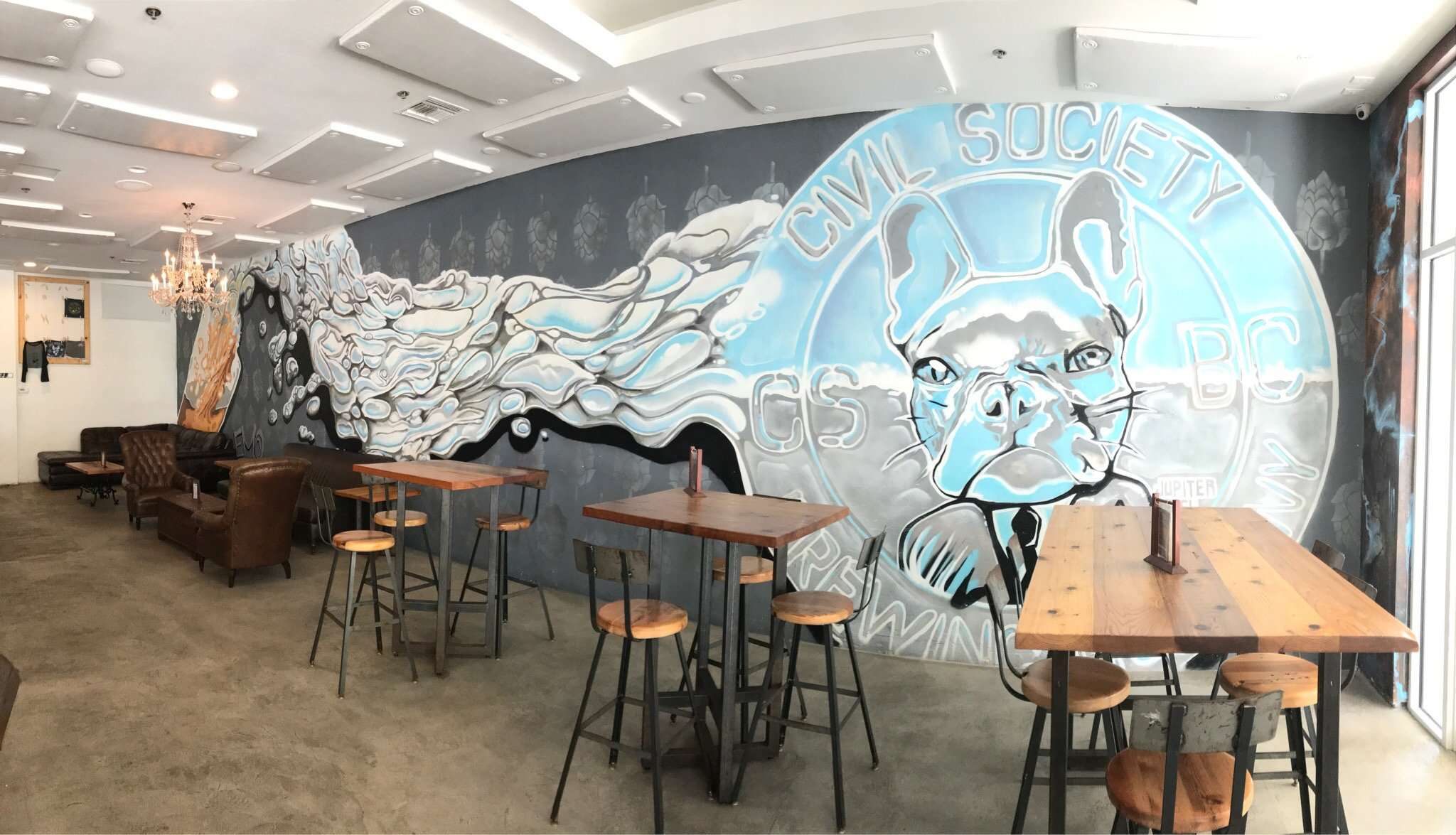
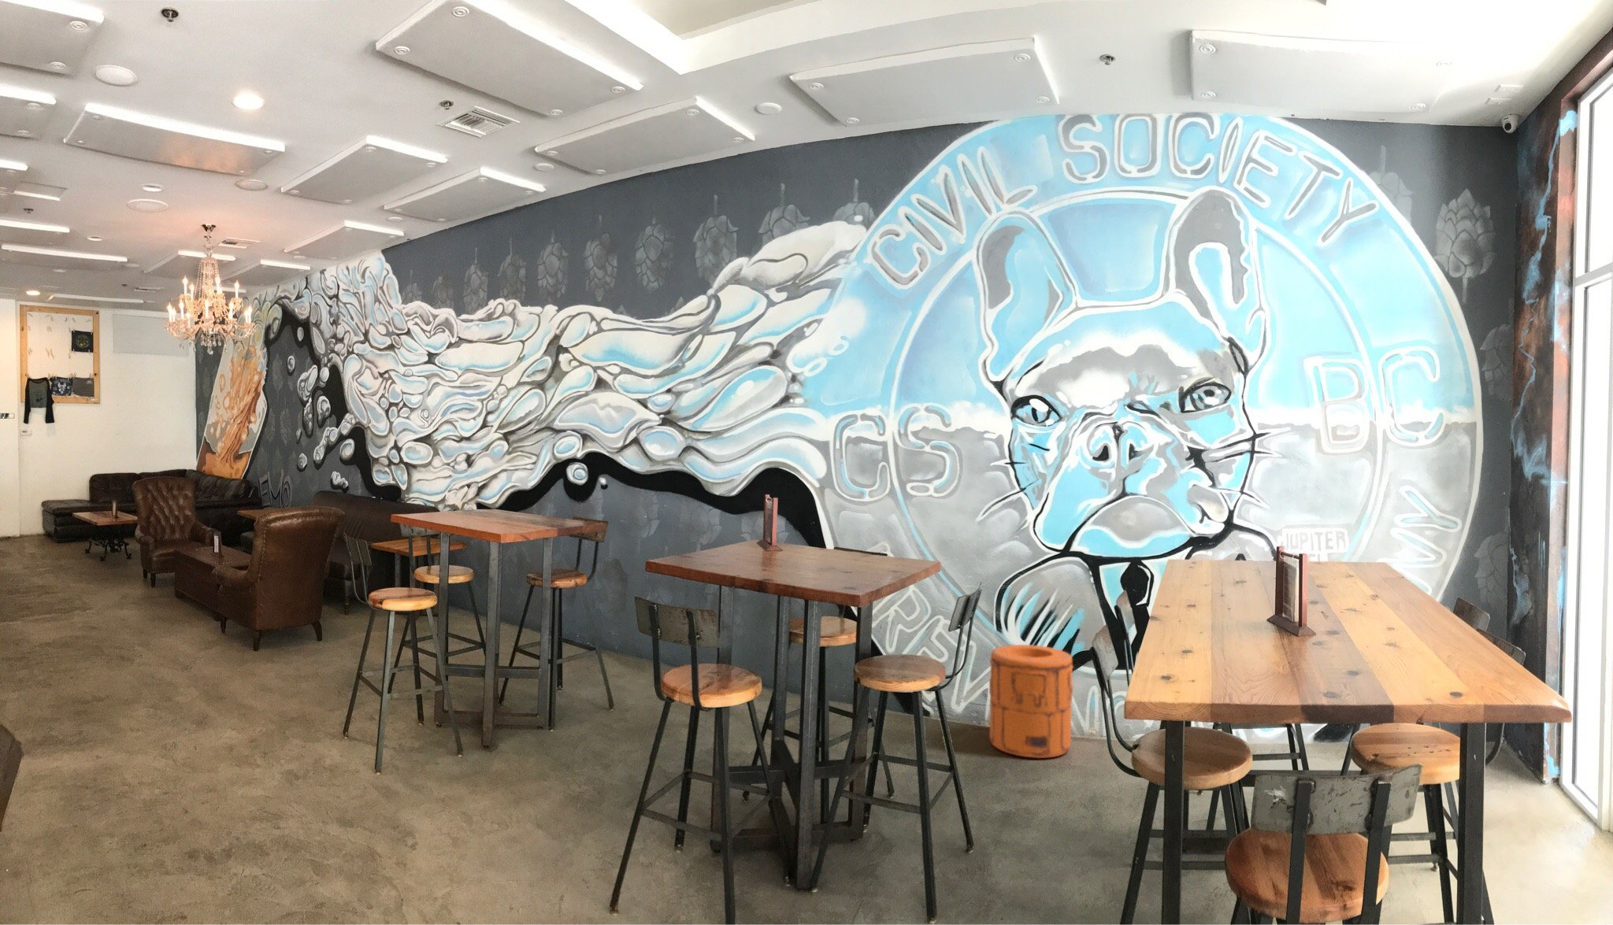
+ trash can (1030, 699)
